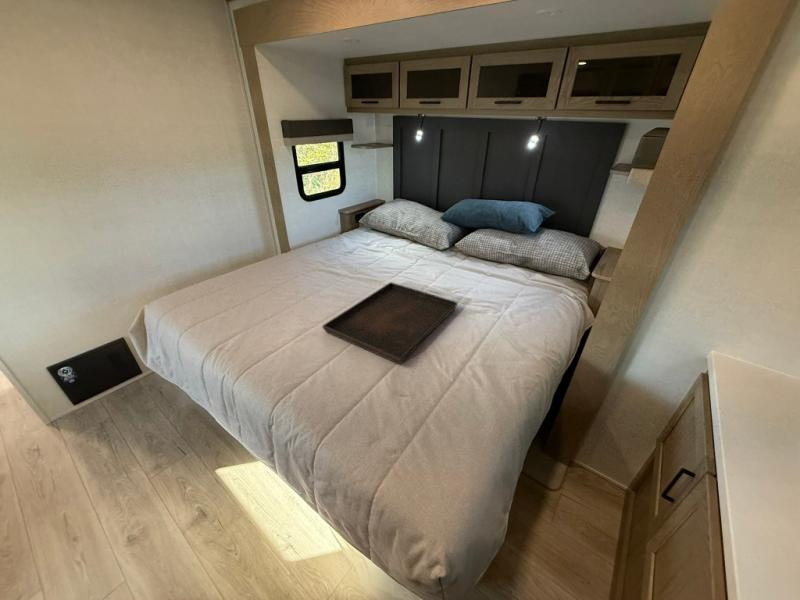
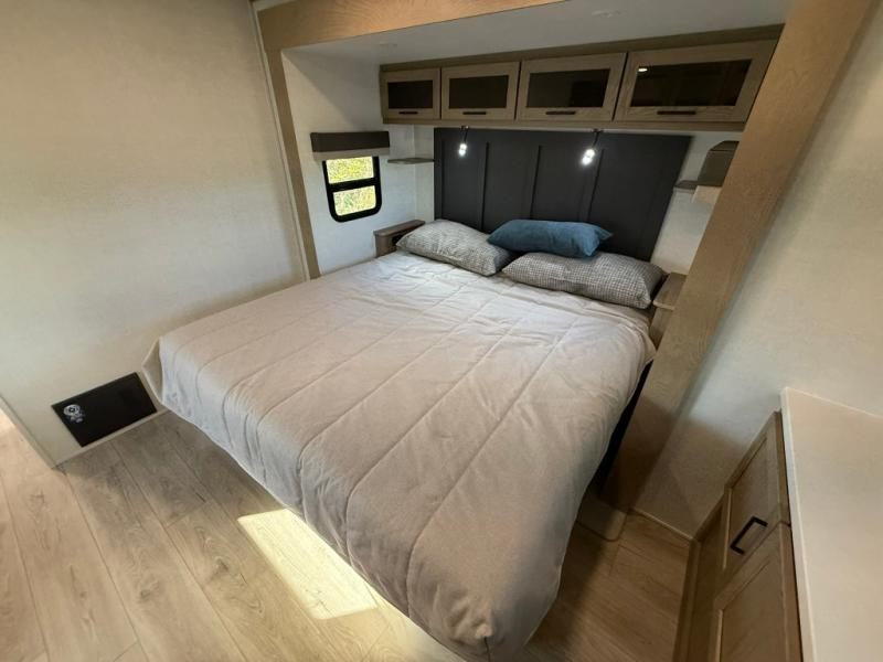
- serving tray (394, 316)
